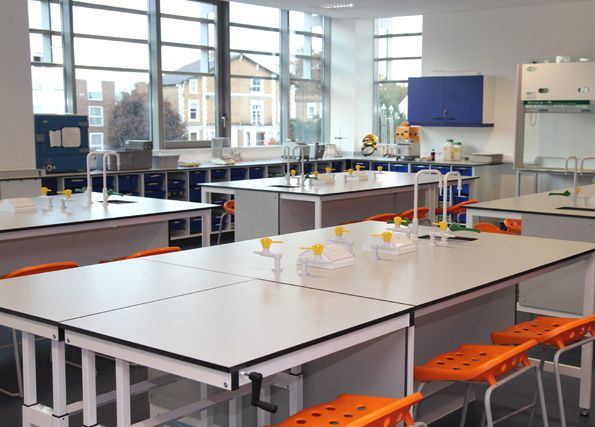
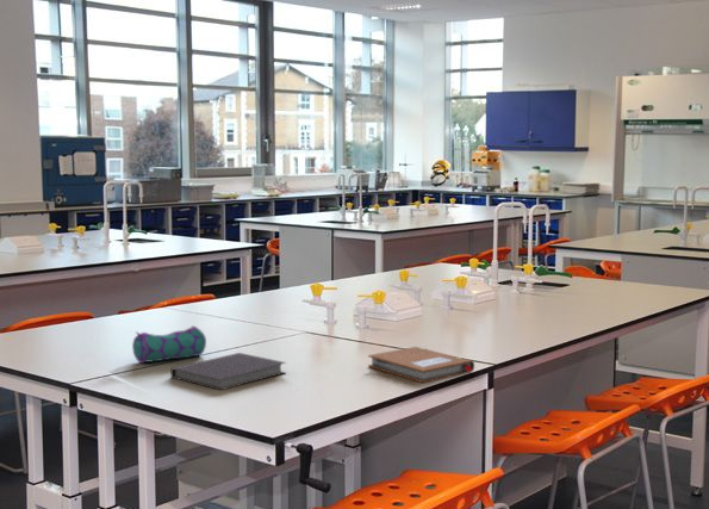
+ notebook (422, 364)
+ pencil case (169, 343)
+ notebook (229, 370)
